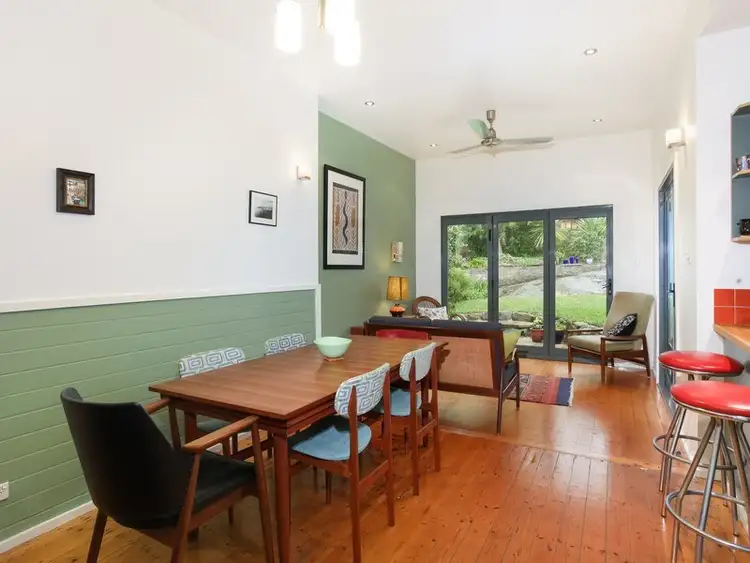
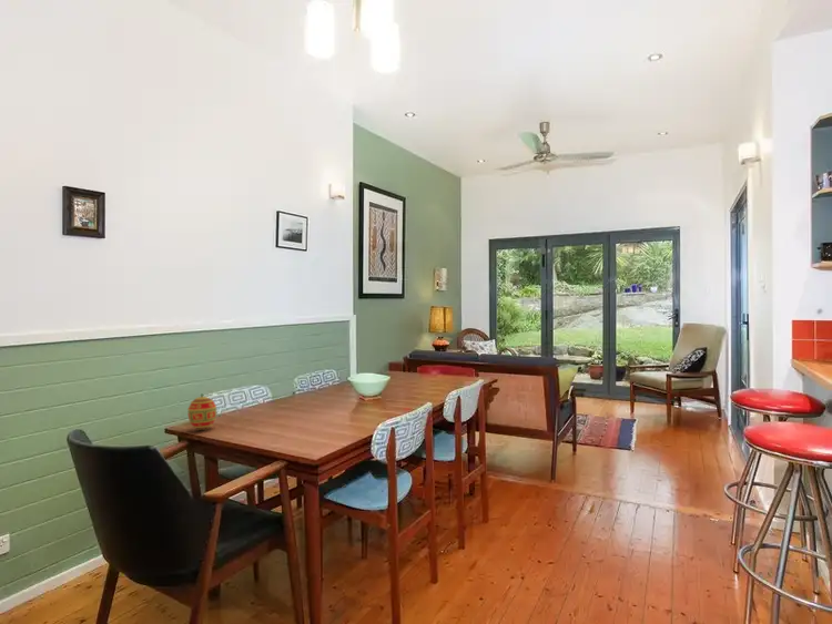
+ decorative egg (202, 411)
